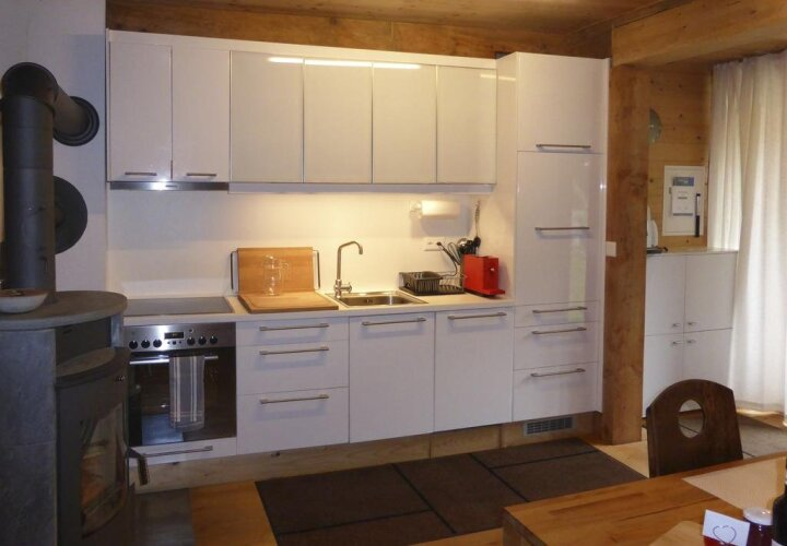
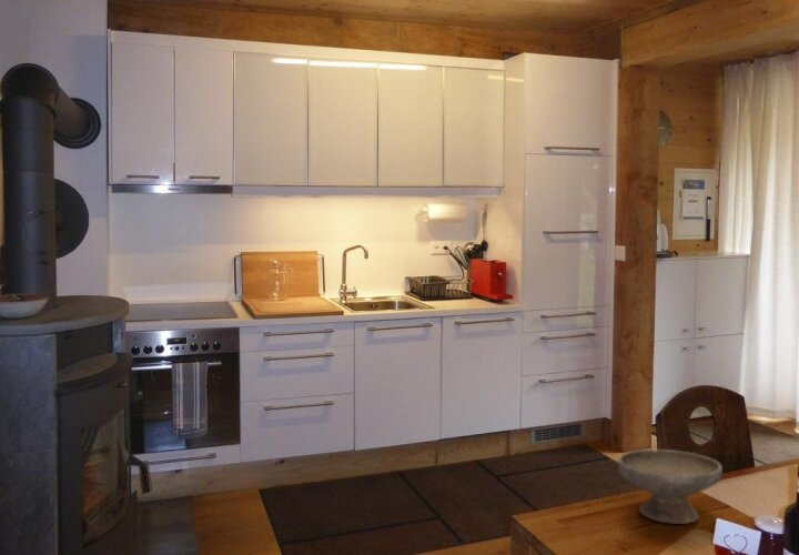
+ bowl (668, 486)
